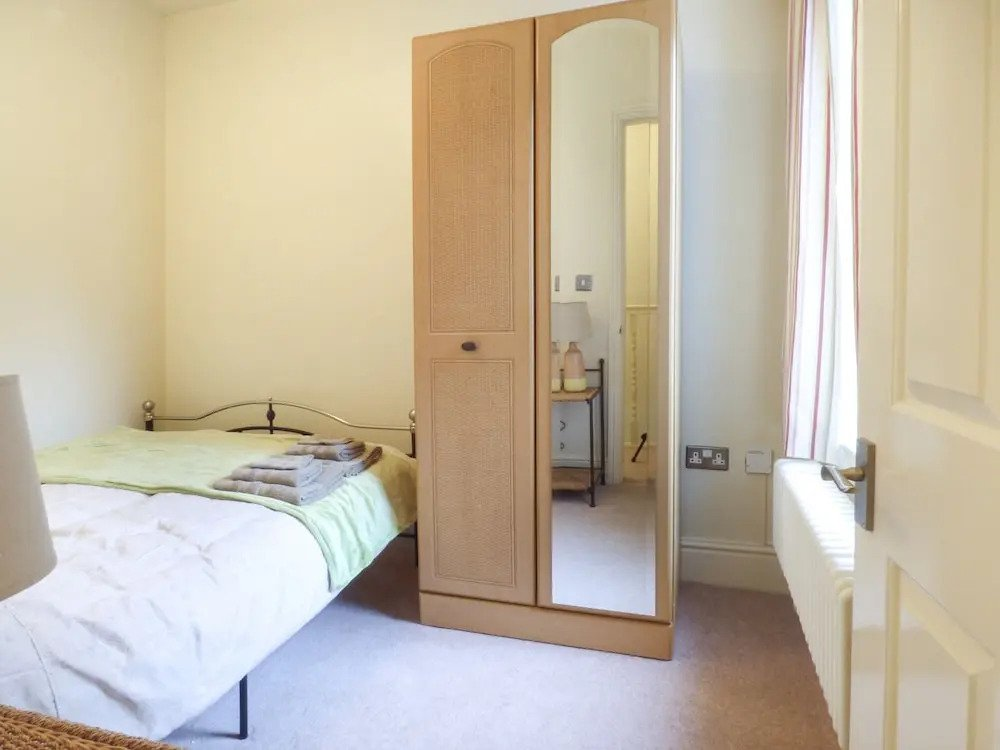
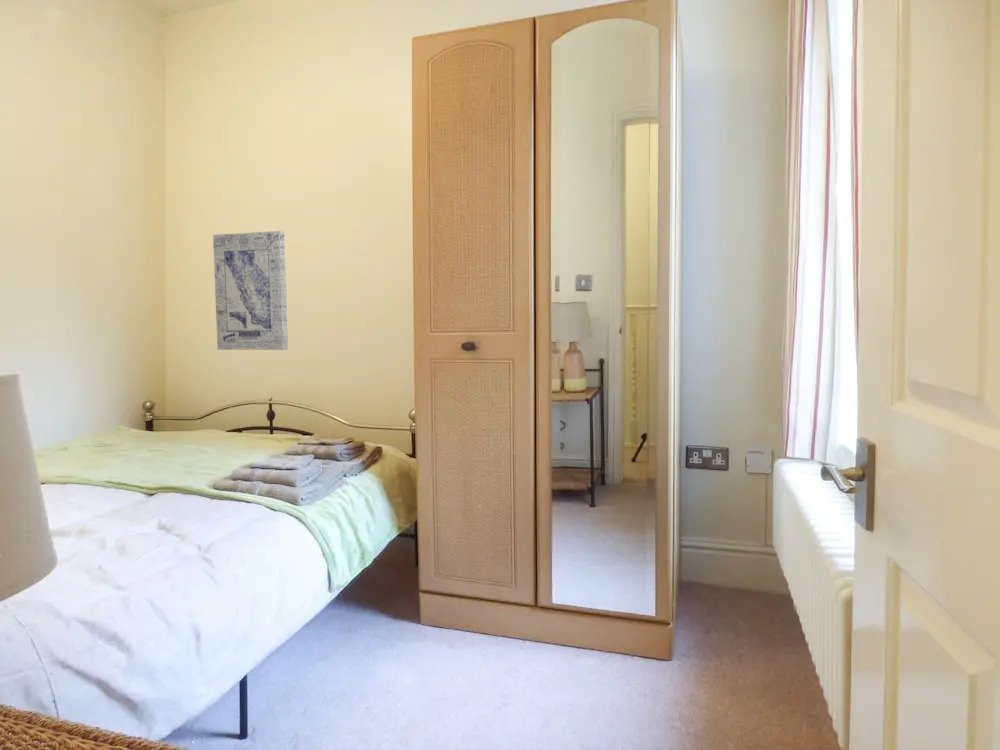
+ wall art (250, 291)
